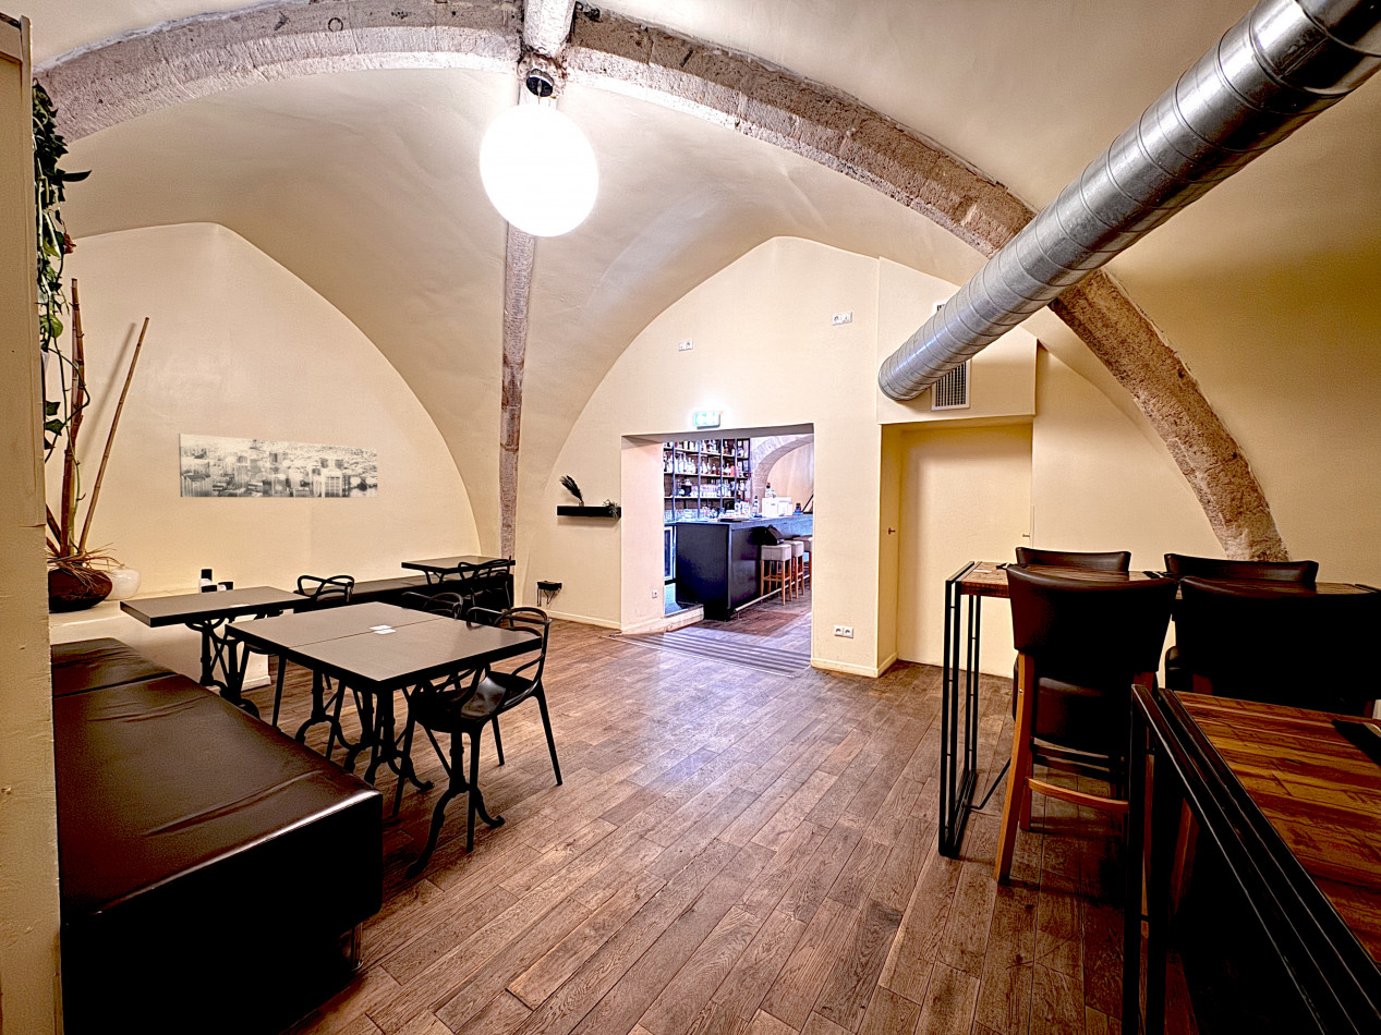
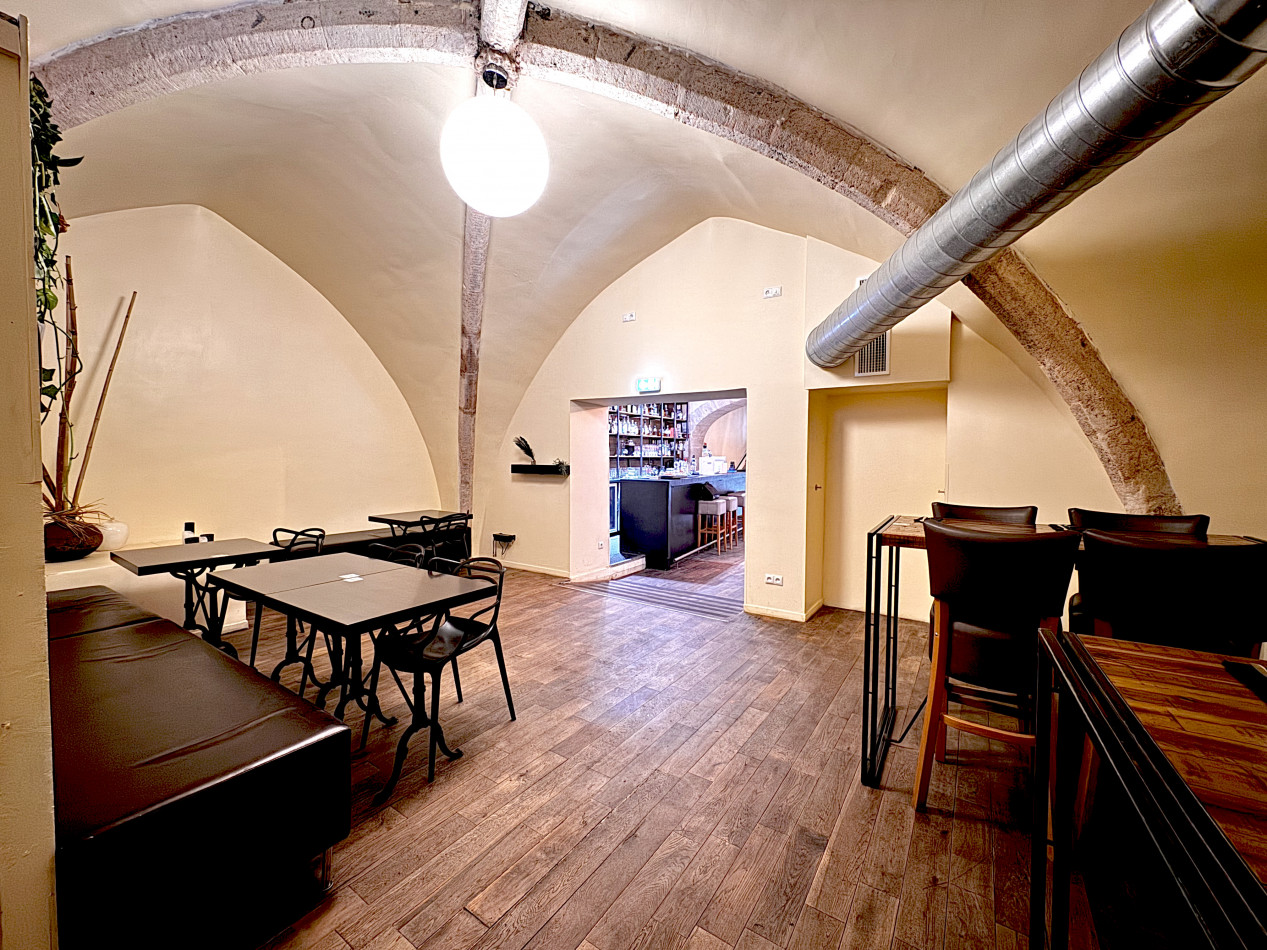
- wall art (290, 470)
